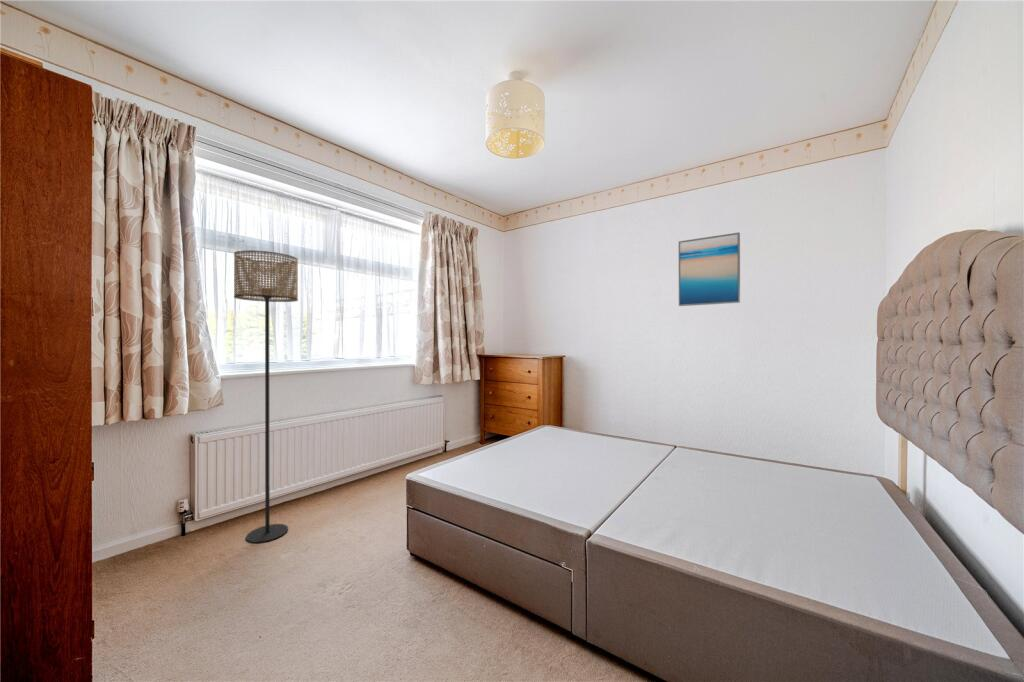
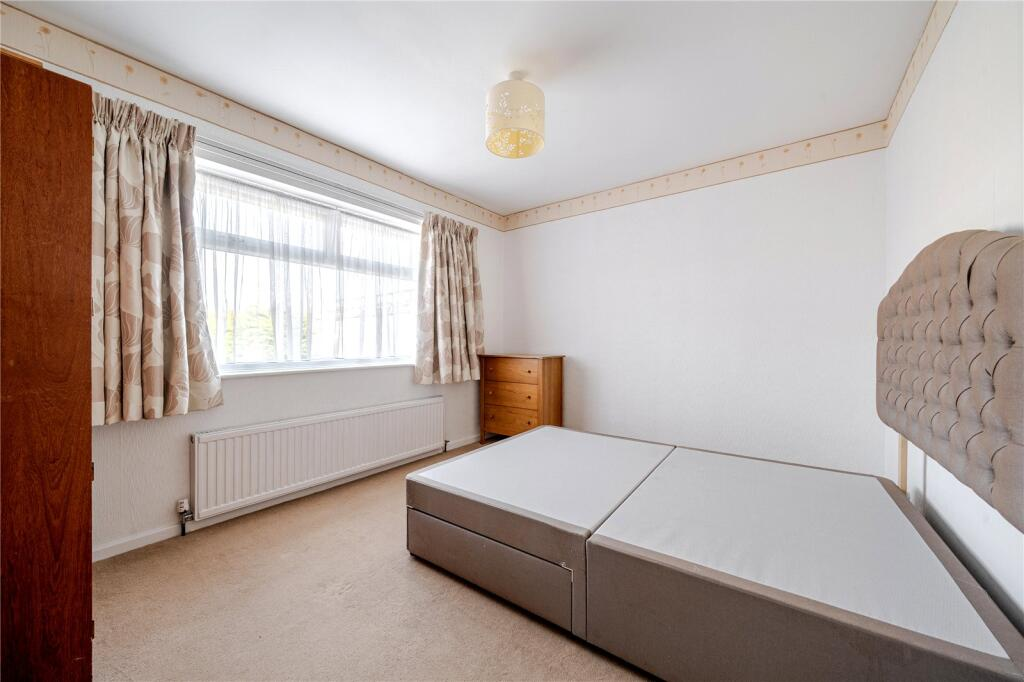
- wall art (708, 270)
- floor lamp (267, 395)
